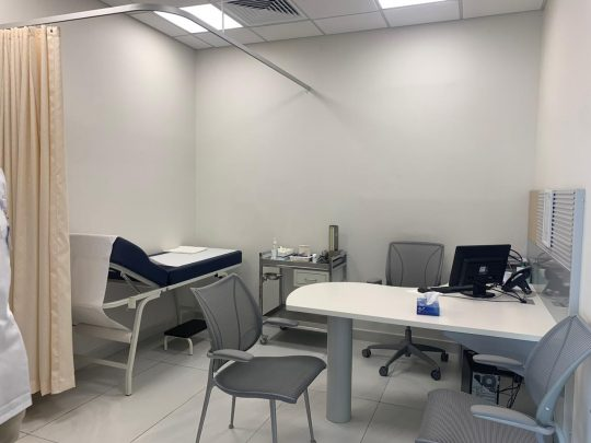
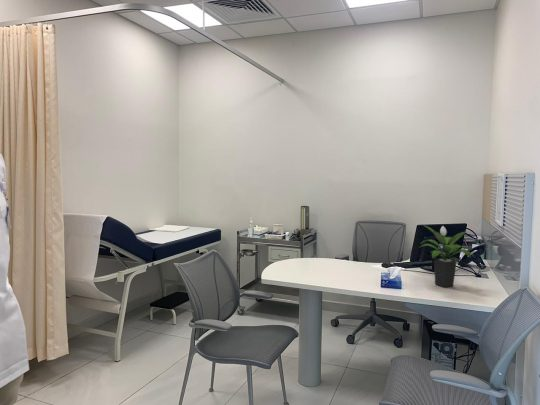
+ potted plant (445, 255)
